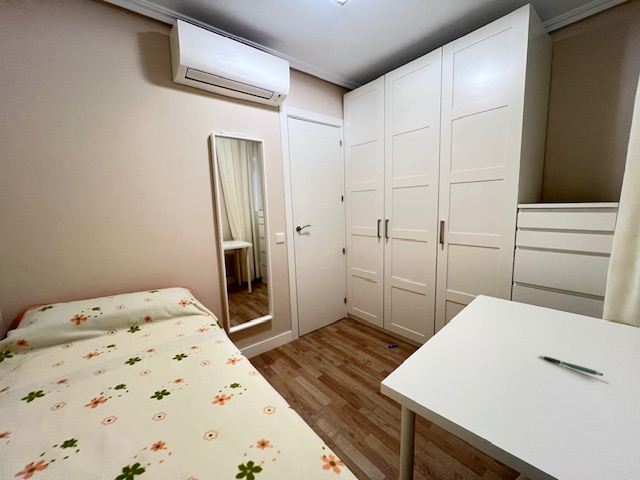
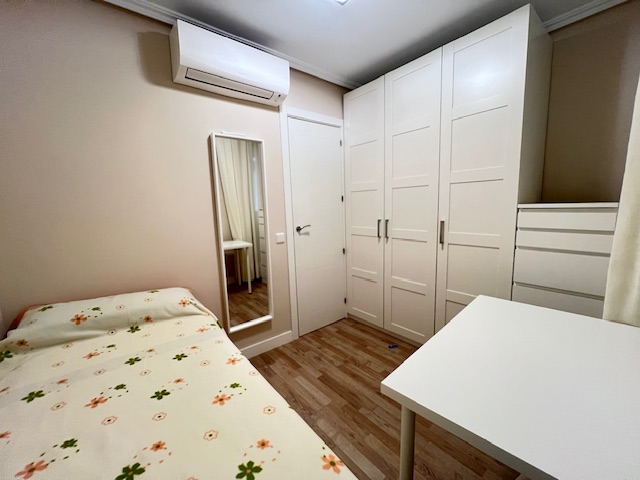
- pen (568, 364)
